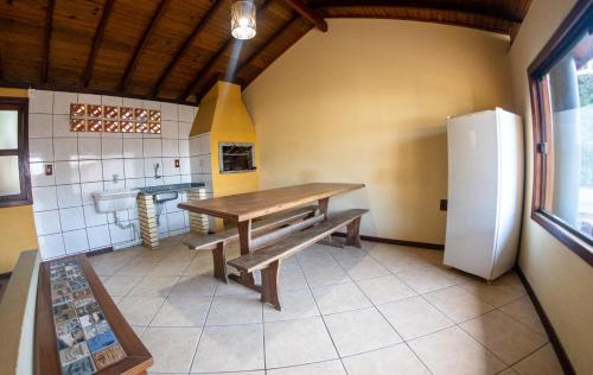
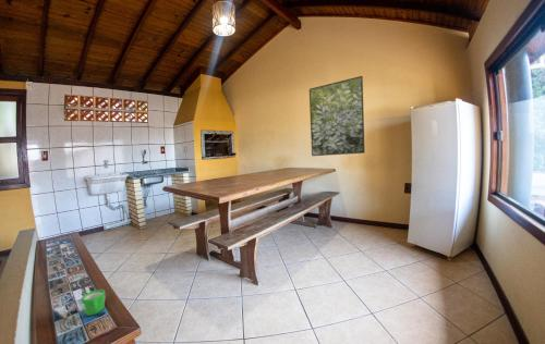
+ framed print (335, 119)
+ mug (94, 304)
